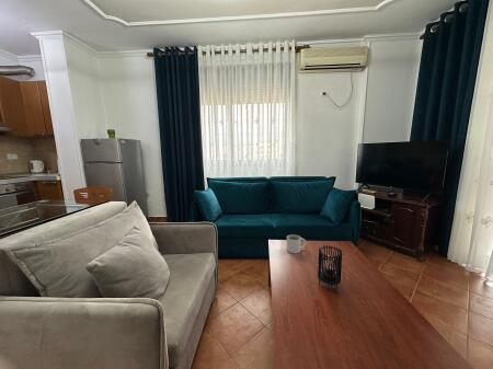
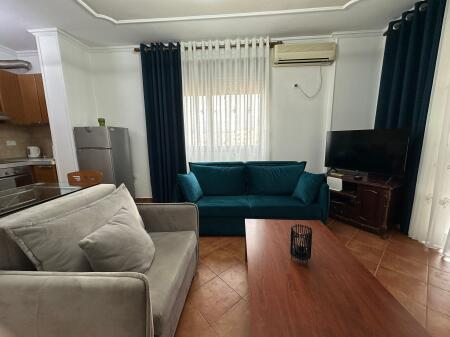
- mug (296, 243)
